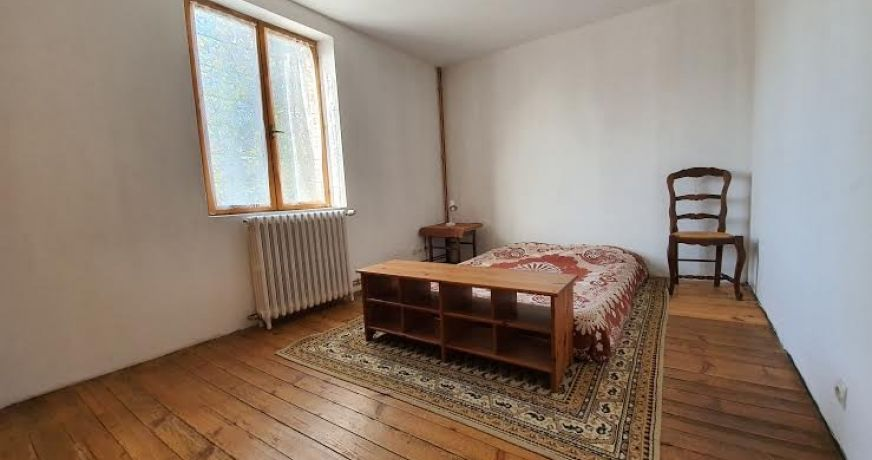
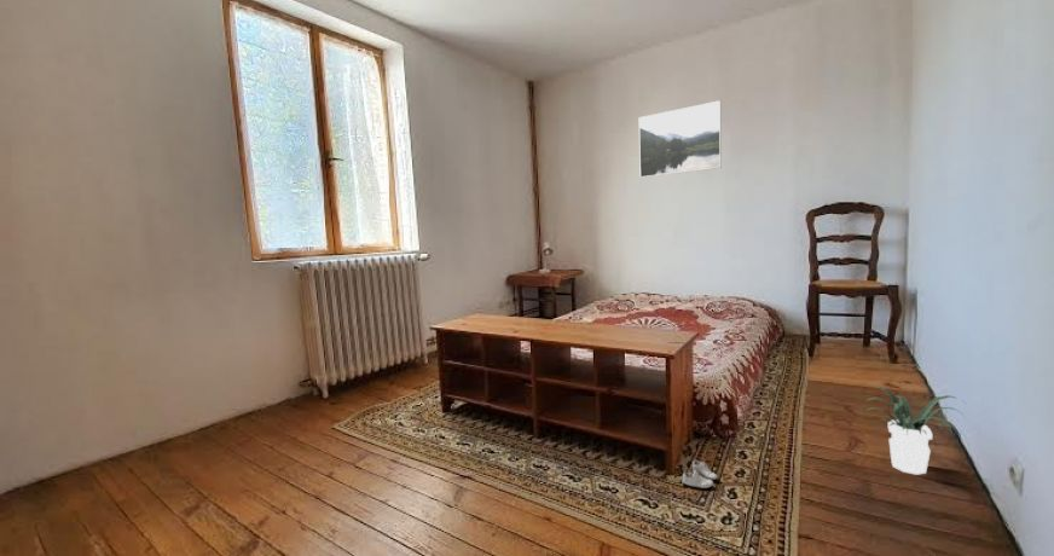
+ potted plant (911, 430)
+ sneaker (701, 473)
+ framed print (678, 141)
